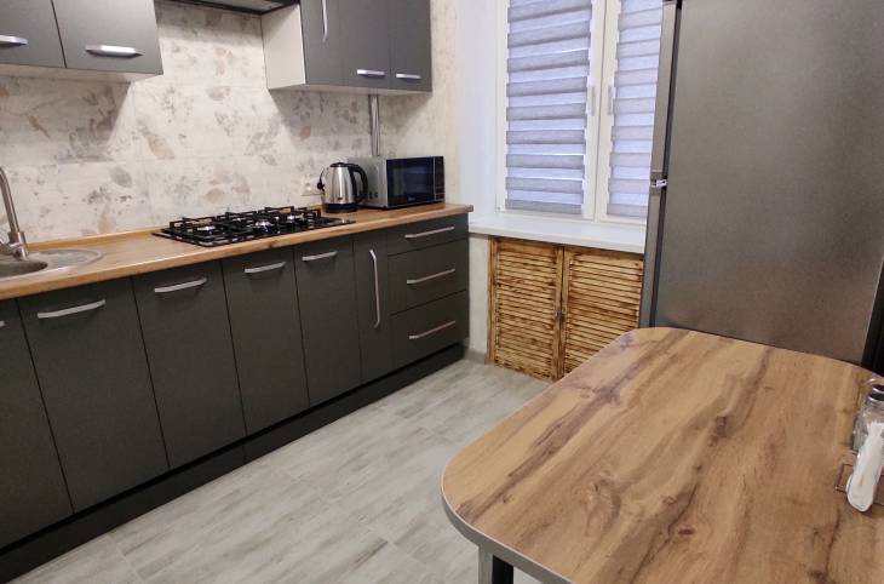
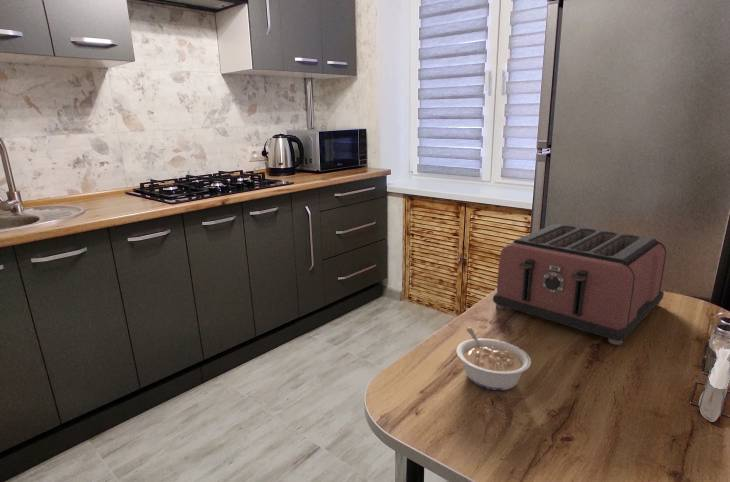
+ legume (489, 362)
+ toaster (578, 274)
